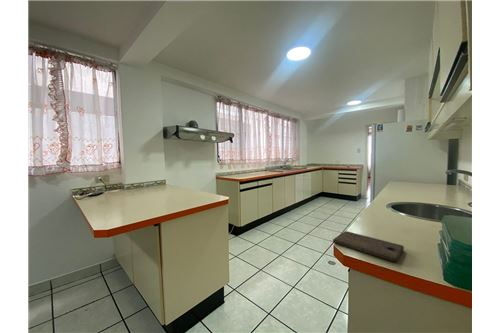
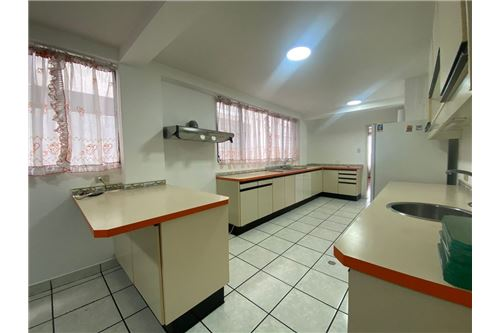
- cutting board (366, 244)
